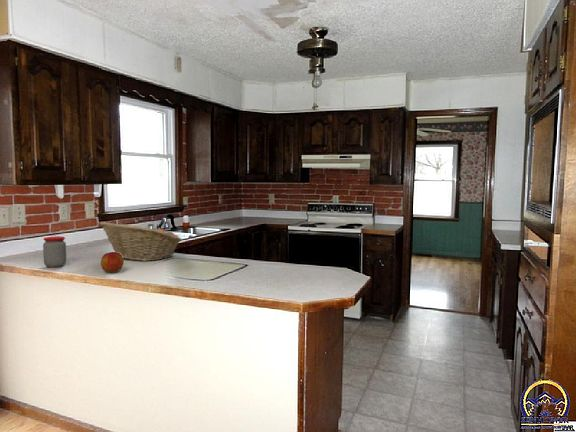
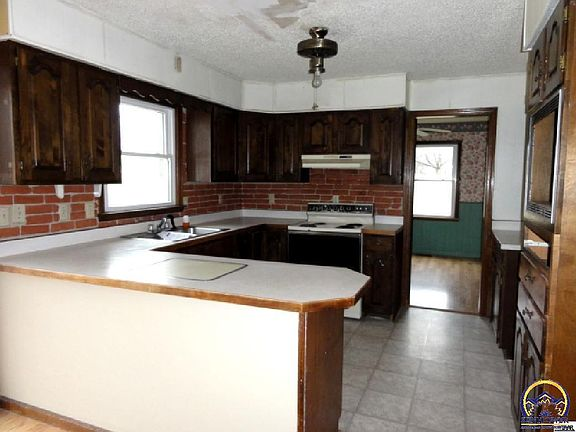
- apple (112, 262)
- jar (54, 251)
- fruit basket (141, 238)
